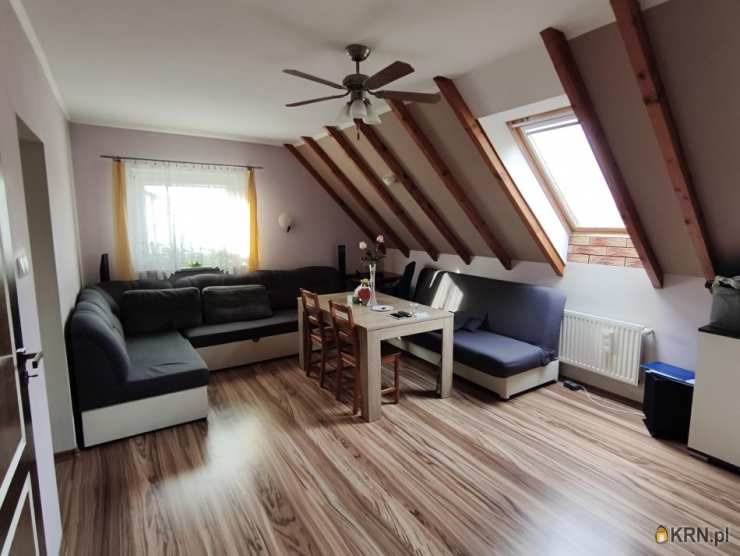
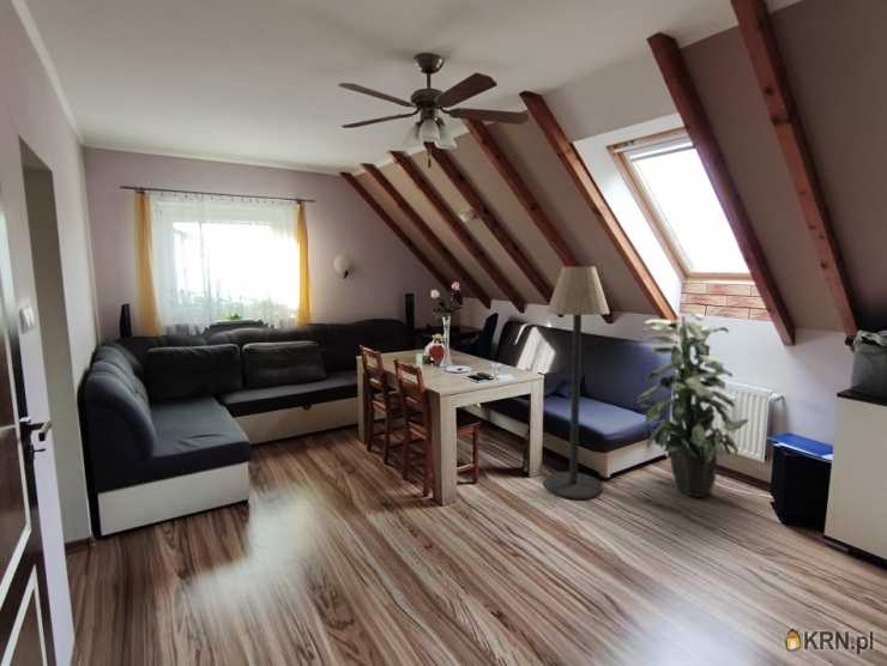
+ indoor plant (687, 404)
+ floor lamp (575, 380)
